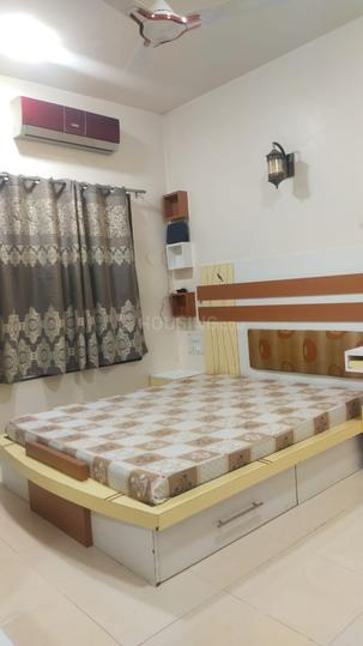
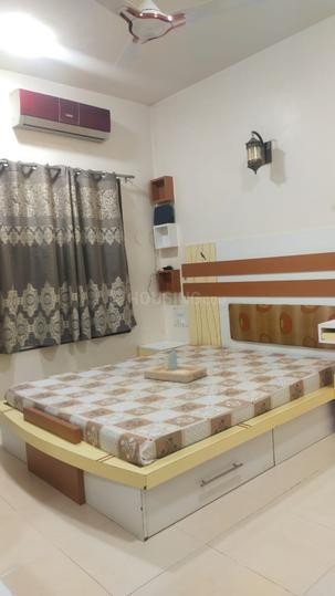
+ serving tray (174, 363)
